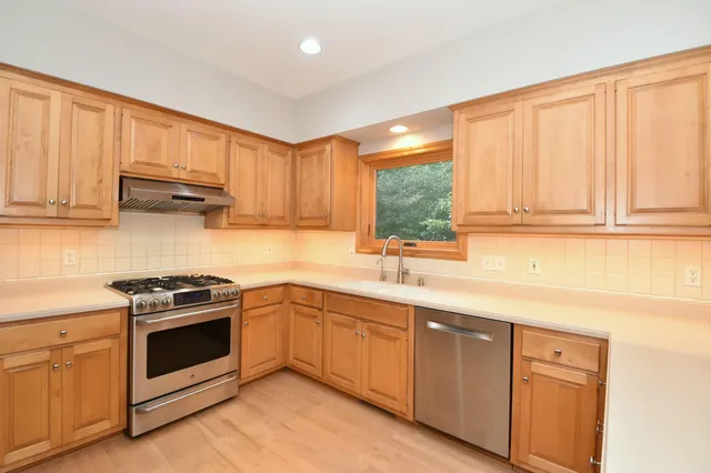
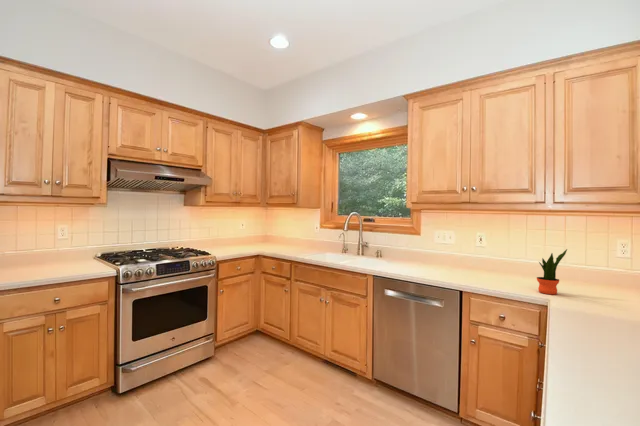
+ potted plant (551, 270)
